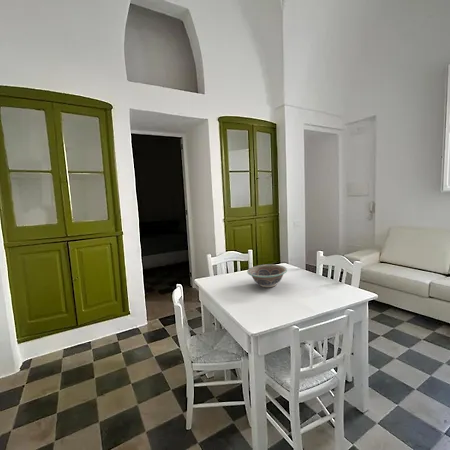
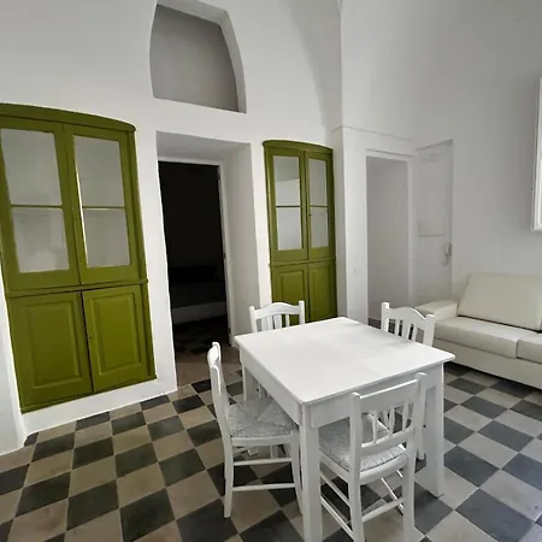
- decorative bowl (267, 276)
